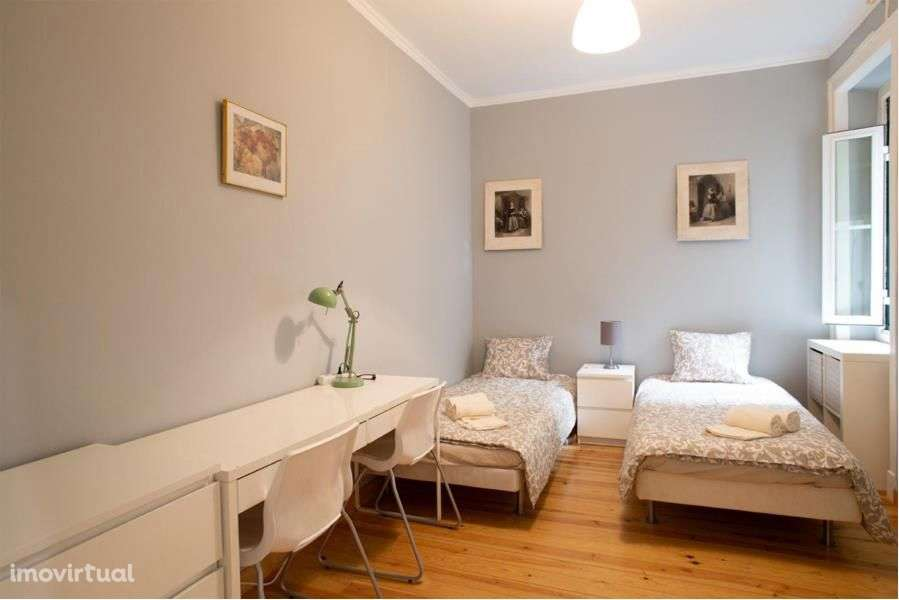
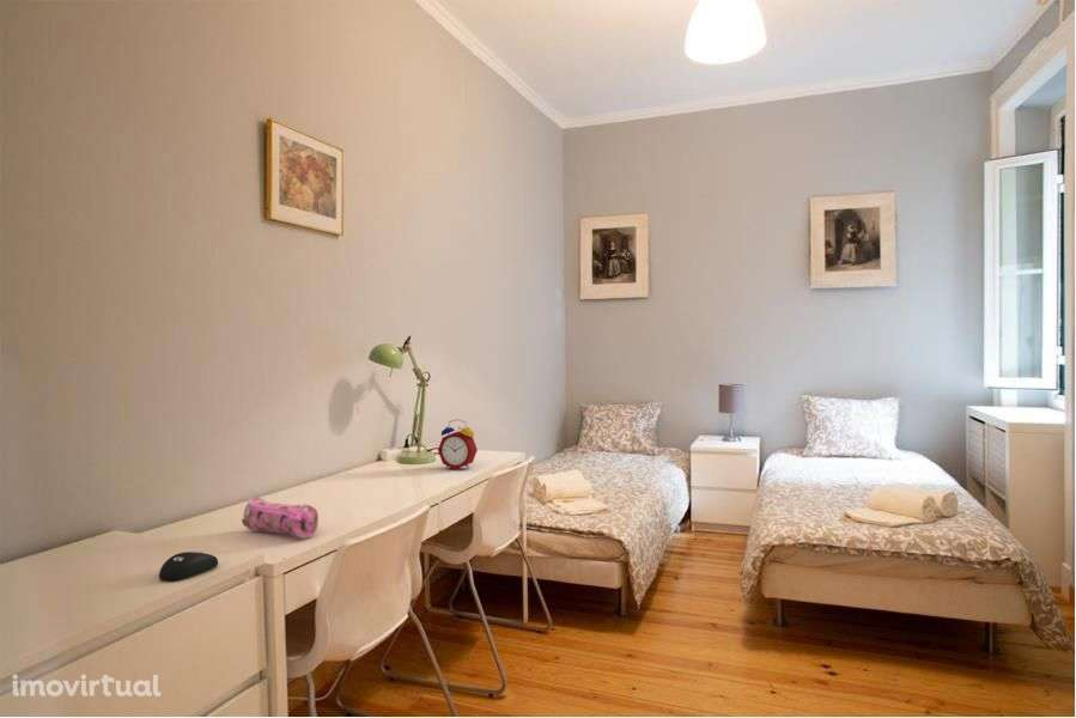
+ pencil case (280, 517)
+ alarm clock (458, 443)
+ computer mouse (187, 562)
